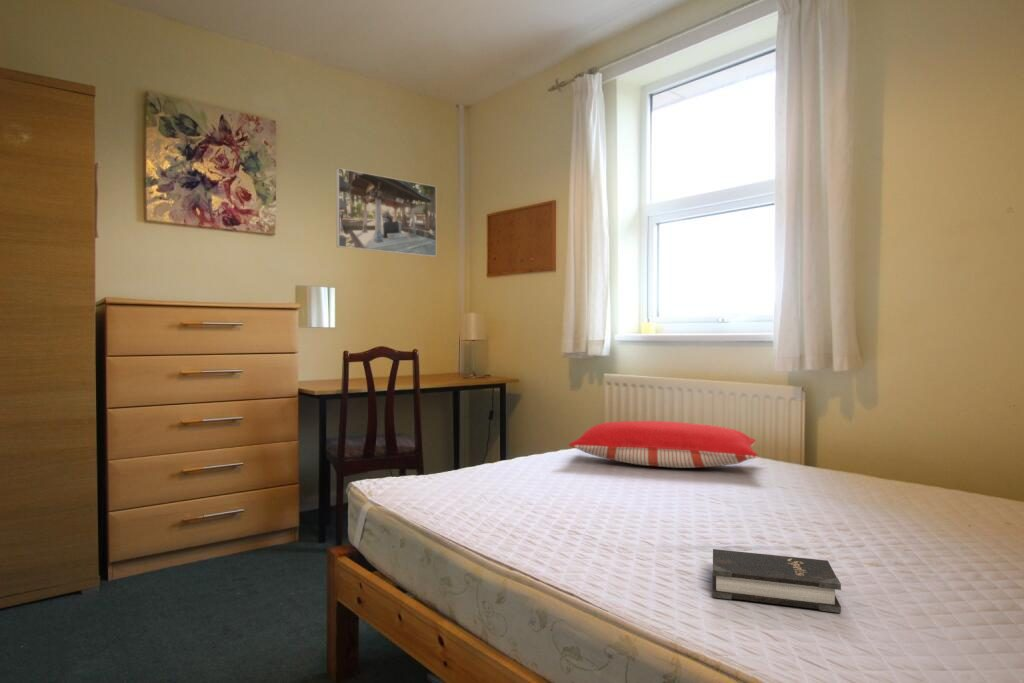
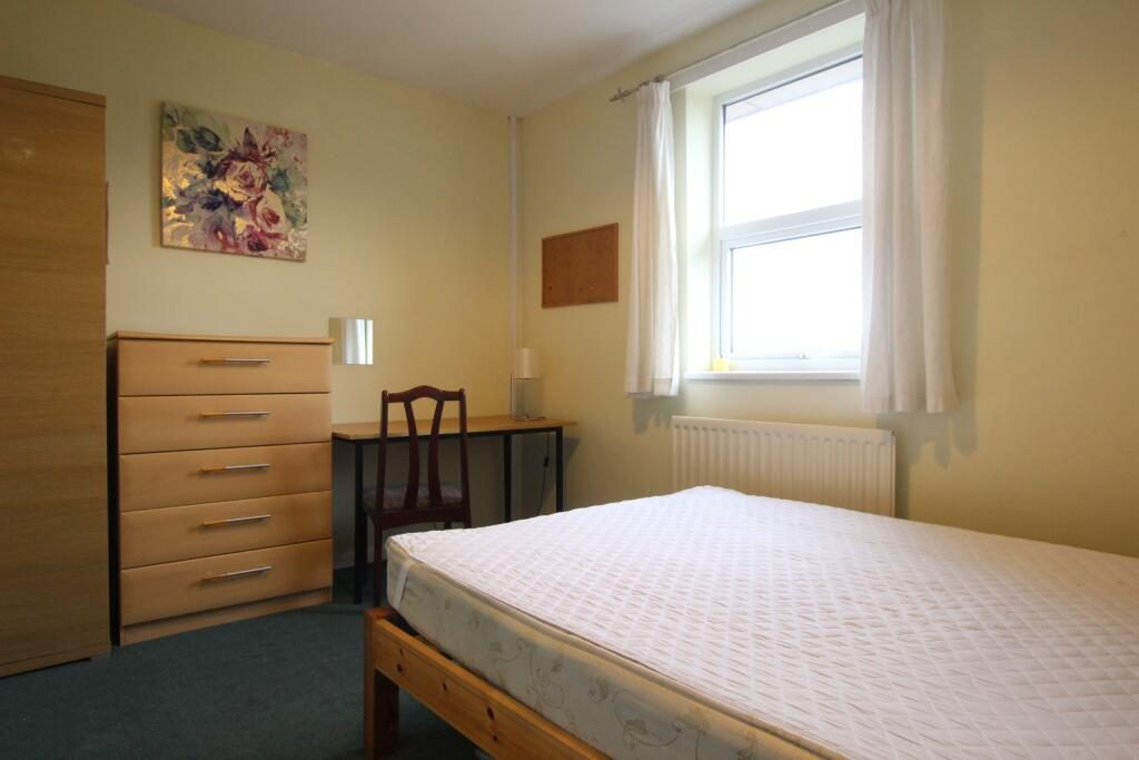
- pillow (663, 443)
- hardback book (771, 576)
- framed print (388, 215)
